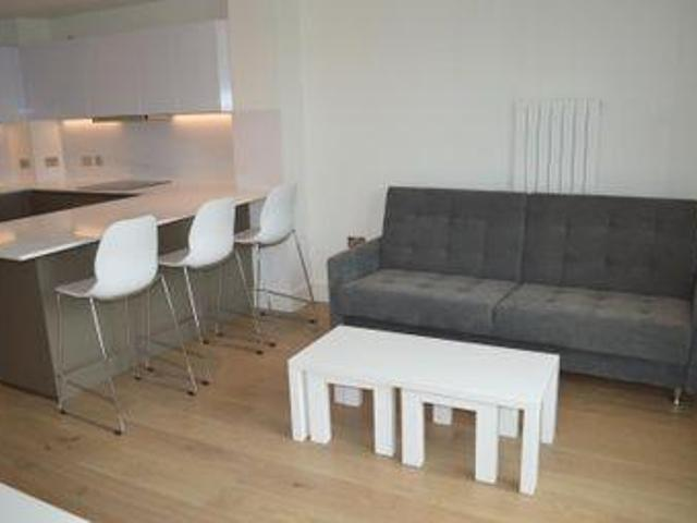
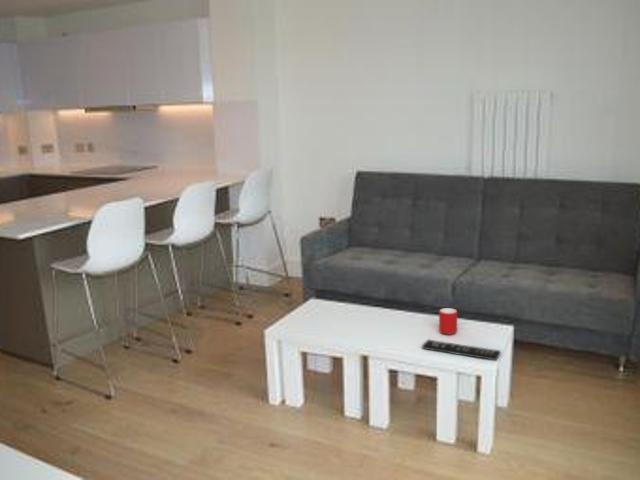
+ cup (448, 320)
+ remote control (460, 349)
